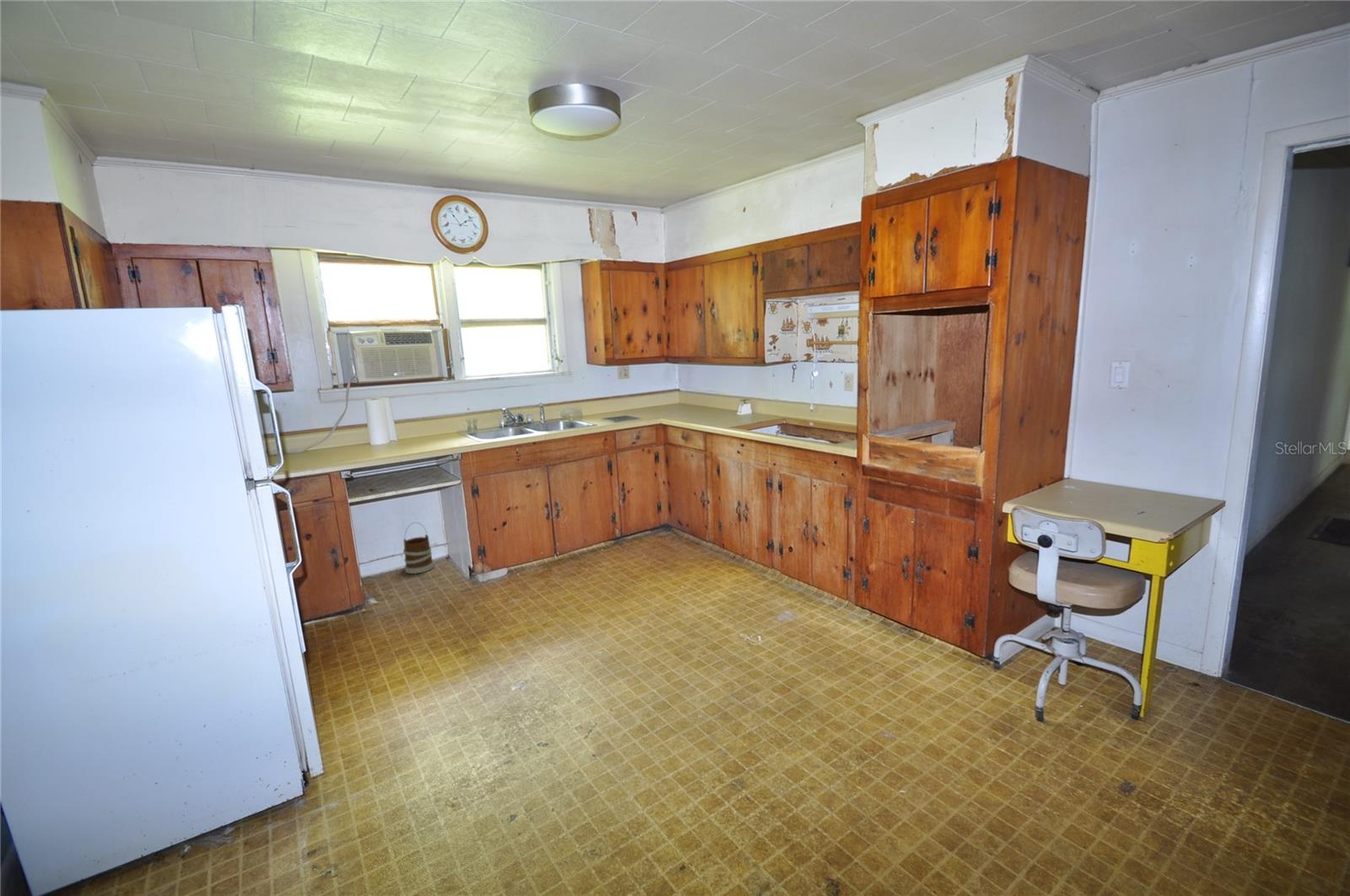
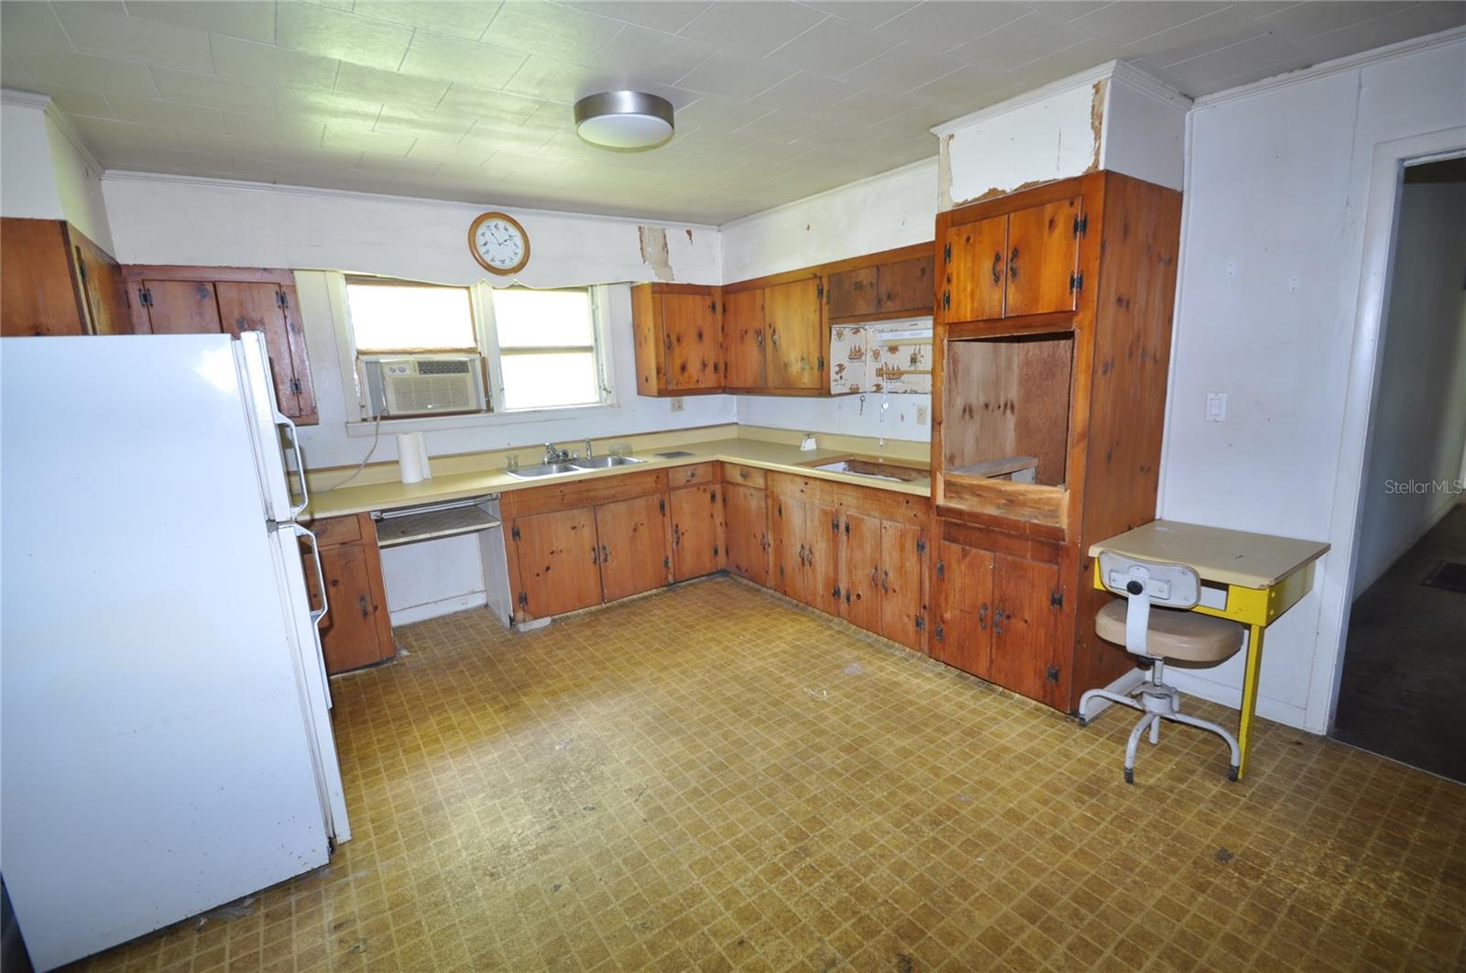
- wooden bucket (417, 545)
